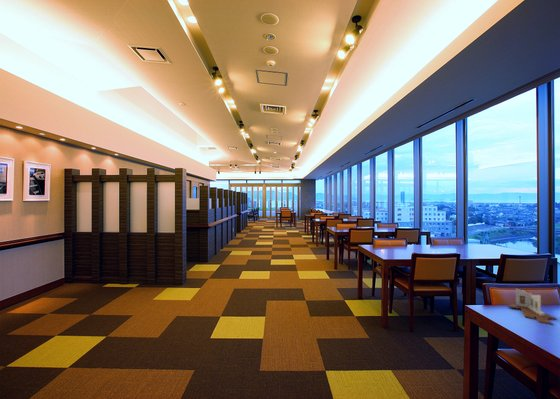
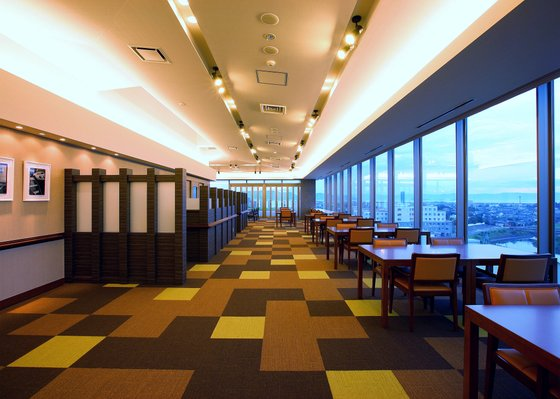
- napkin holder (530, 303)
